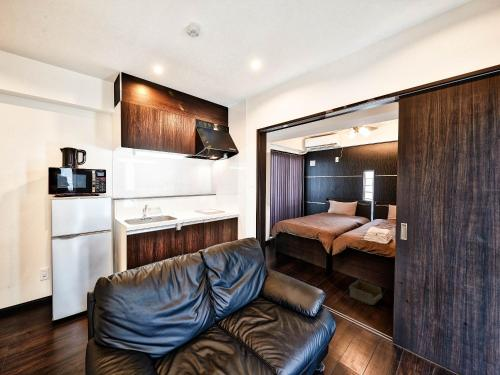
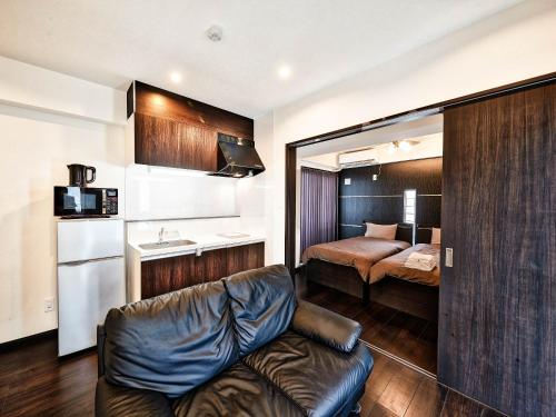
- storage bin (365, 292)
